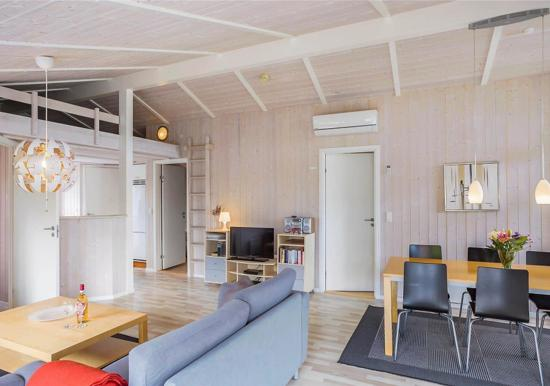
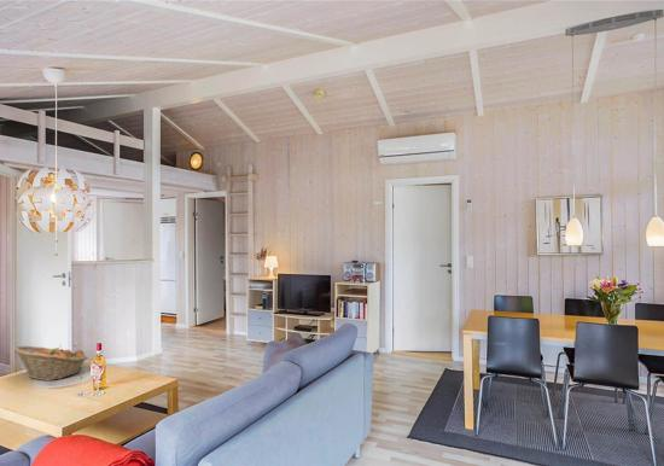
+ fruit basket (51, 359)
